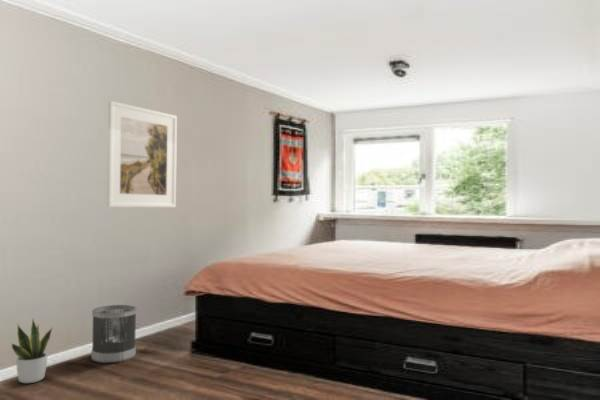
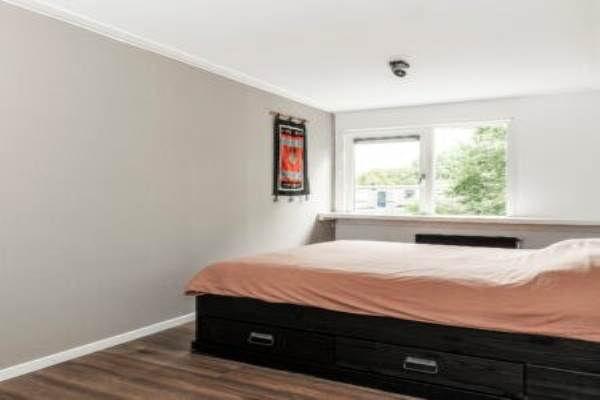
- potted plant (33, 347)
- wastebasket (114, 332)
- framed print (144, 158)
